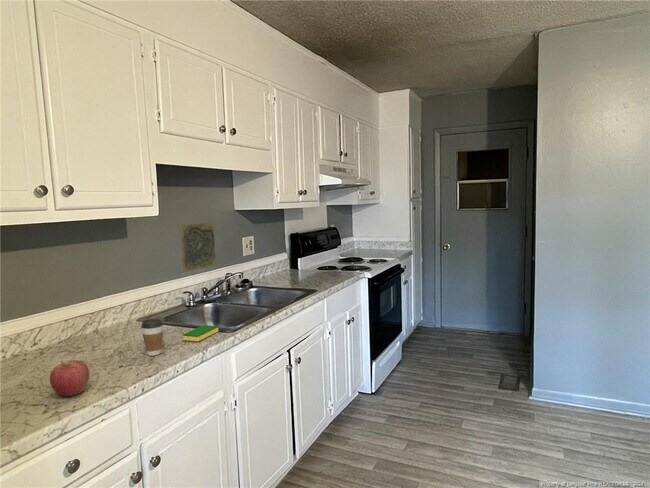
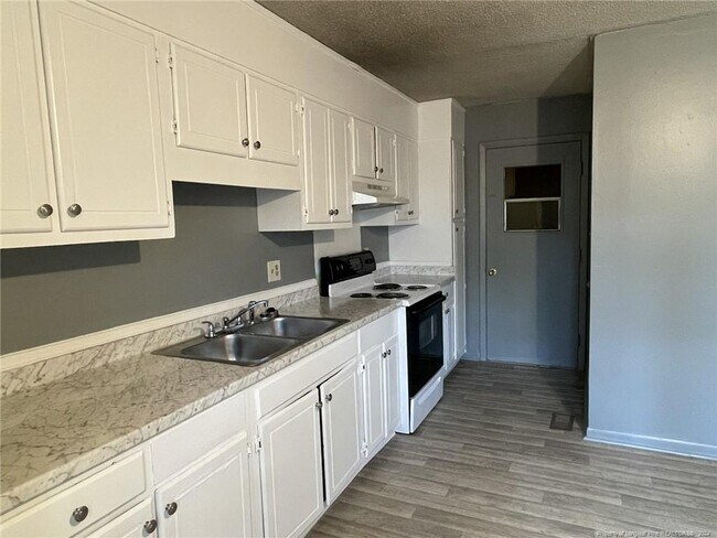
- coffee cup (153, 337)
- decorative tile (198, 246)
- apple (70, 376)
- dish sponge (201, 332)
